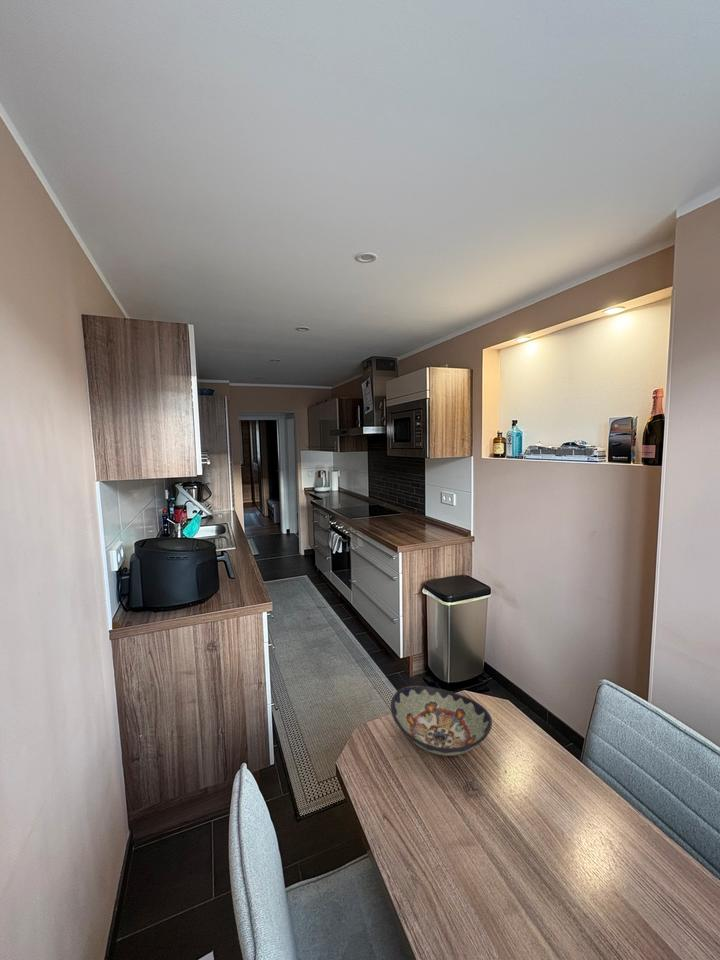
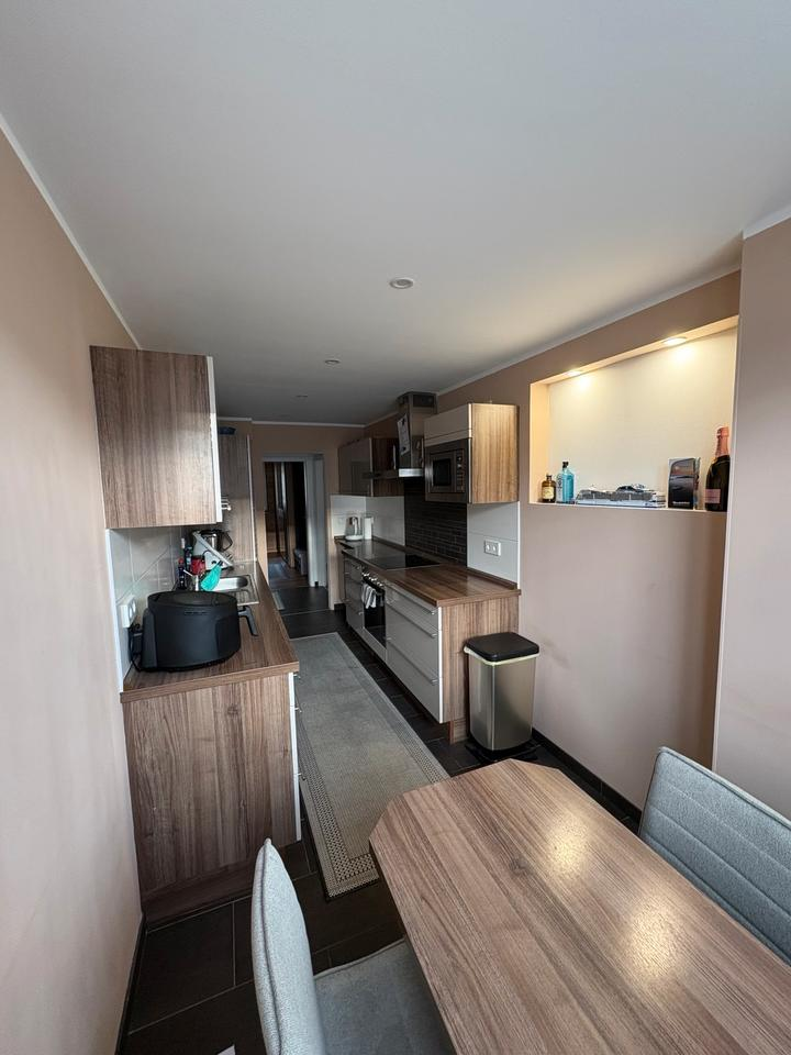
- decorative bowl (439, 725)
